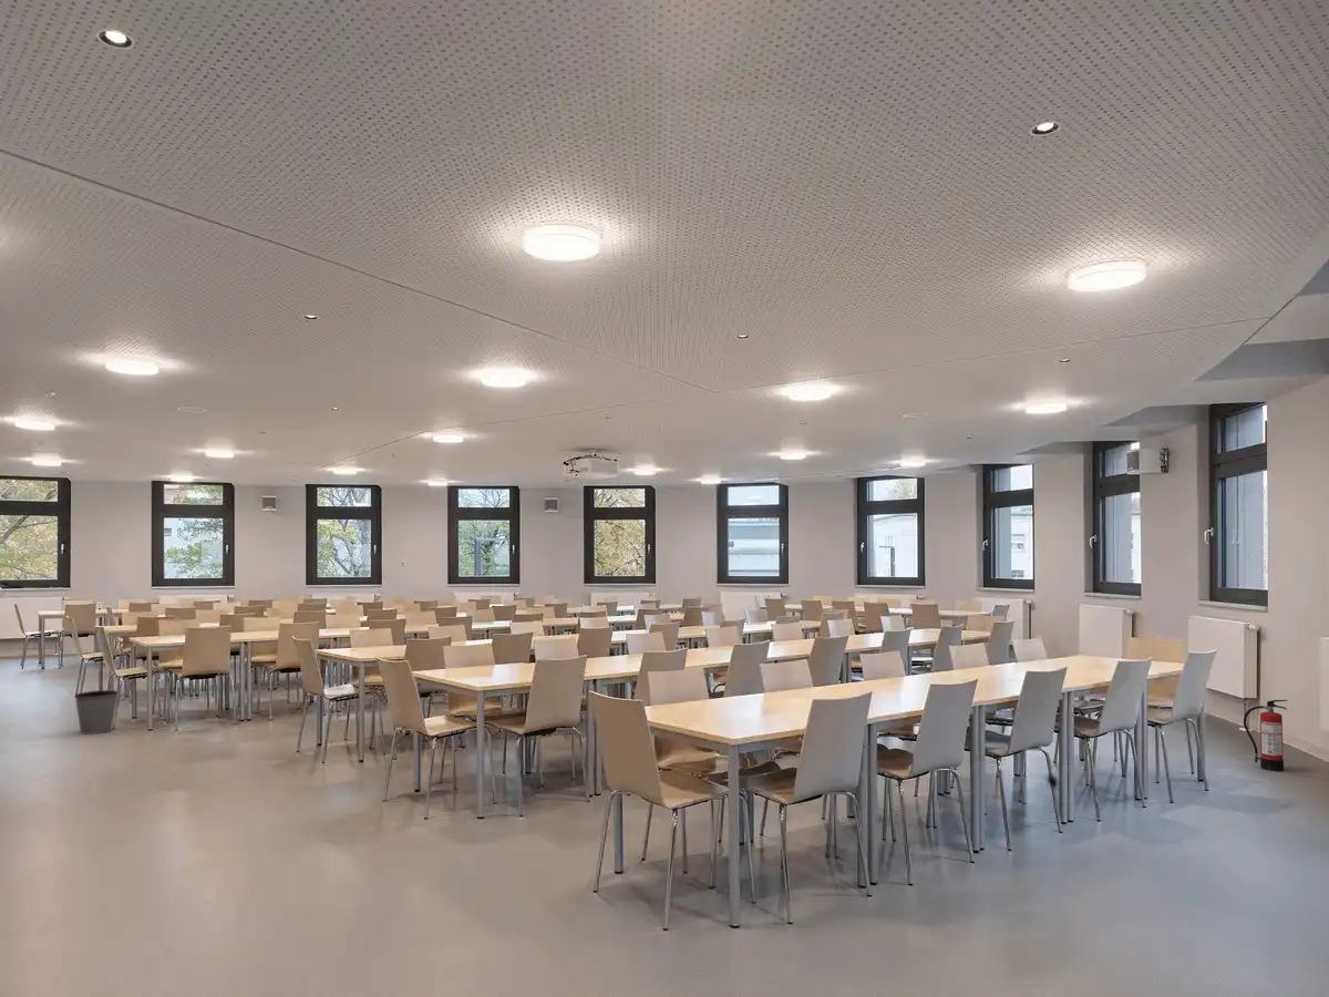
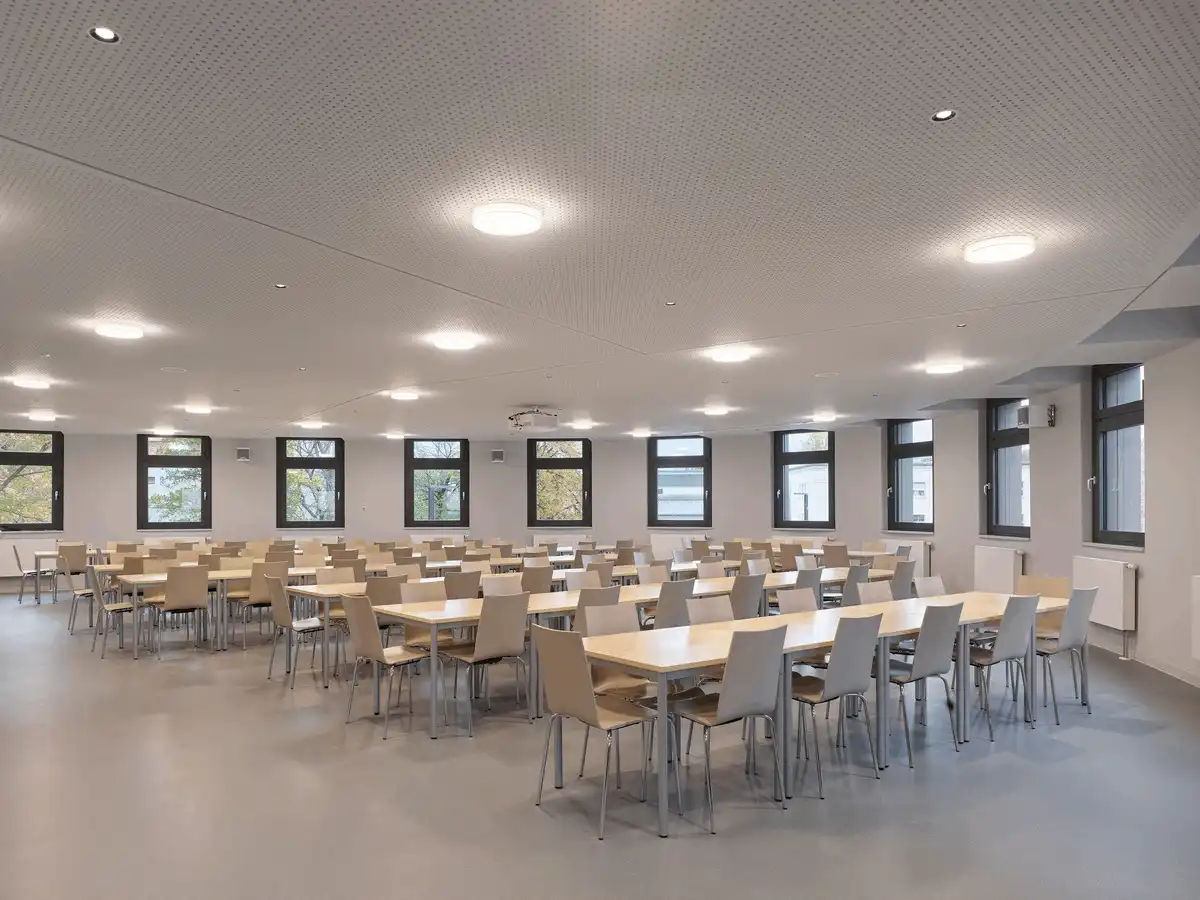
- fire extinguisher (1265, 732)
- bucket (95, 711)
